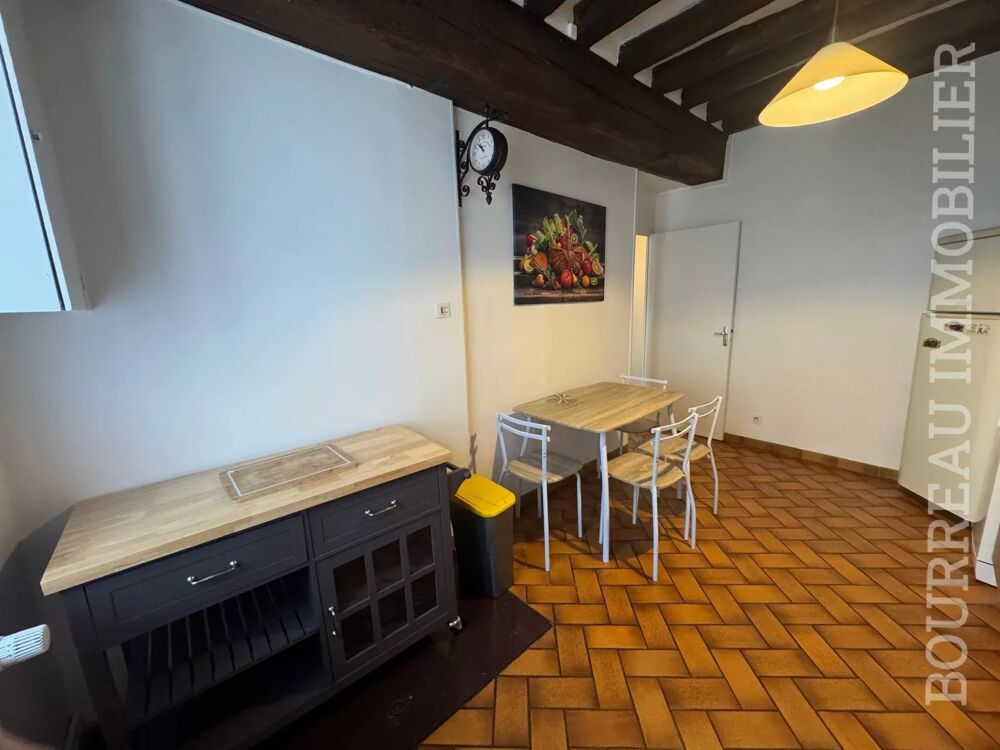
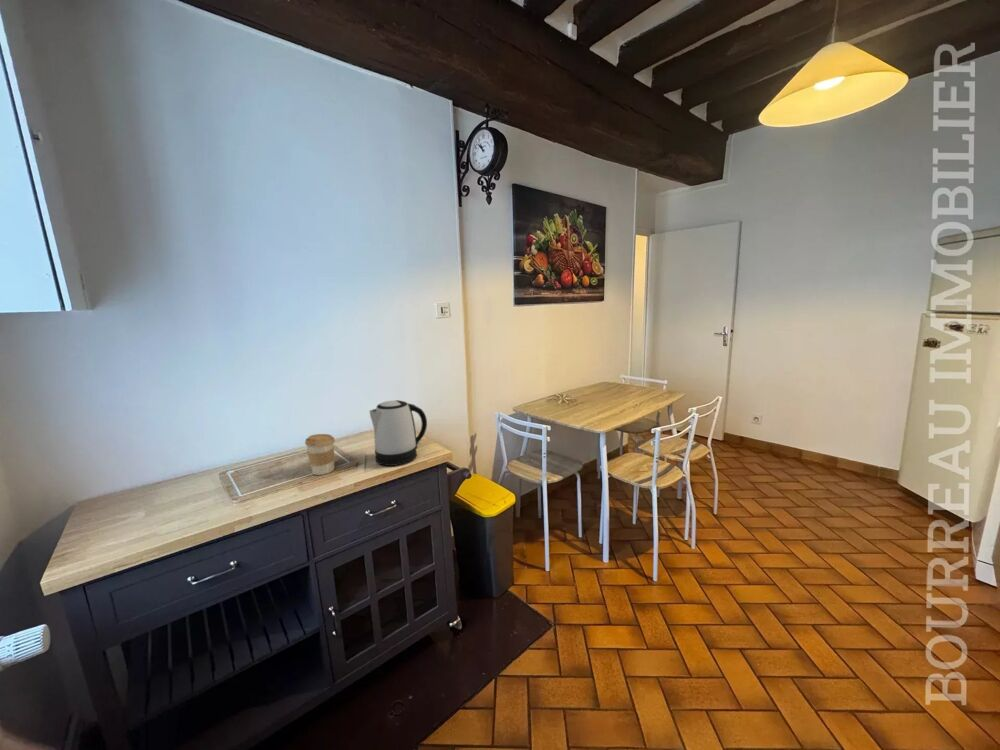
+ coffee cup (321, 453)
+ kettle (400, 429)
